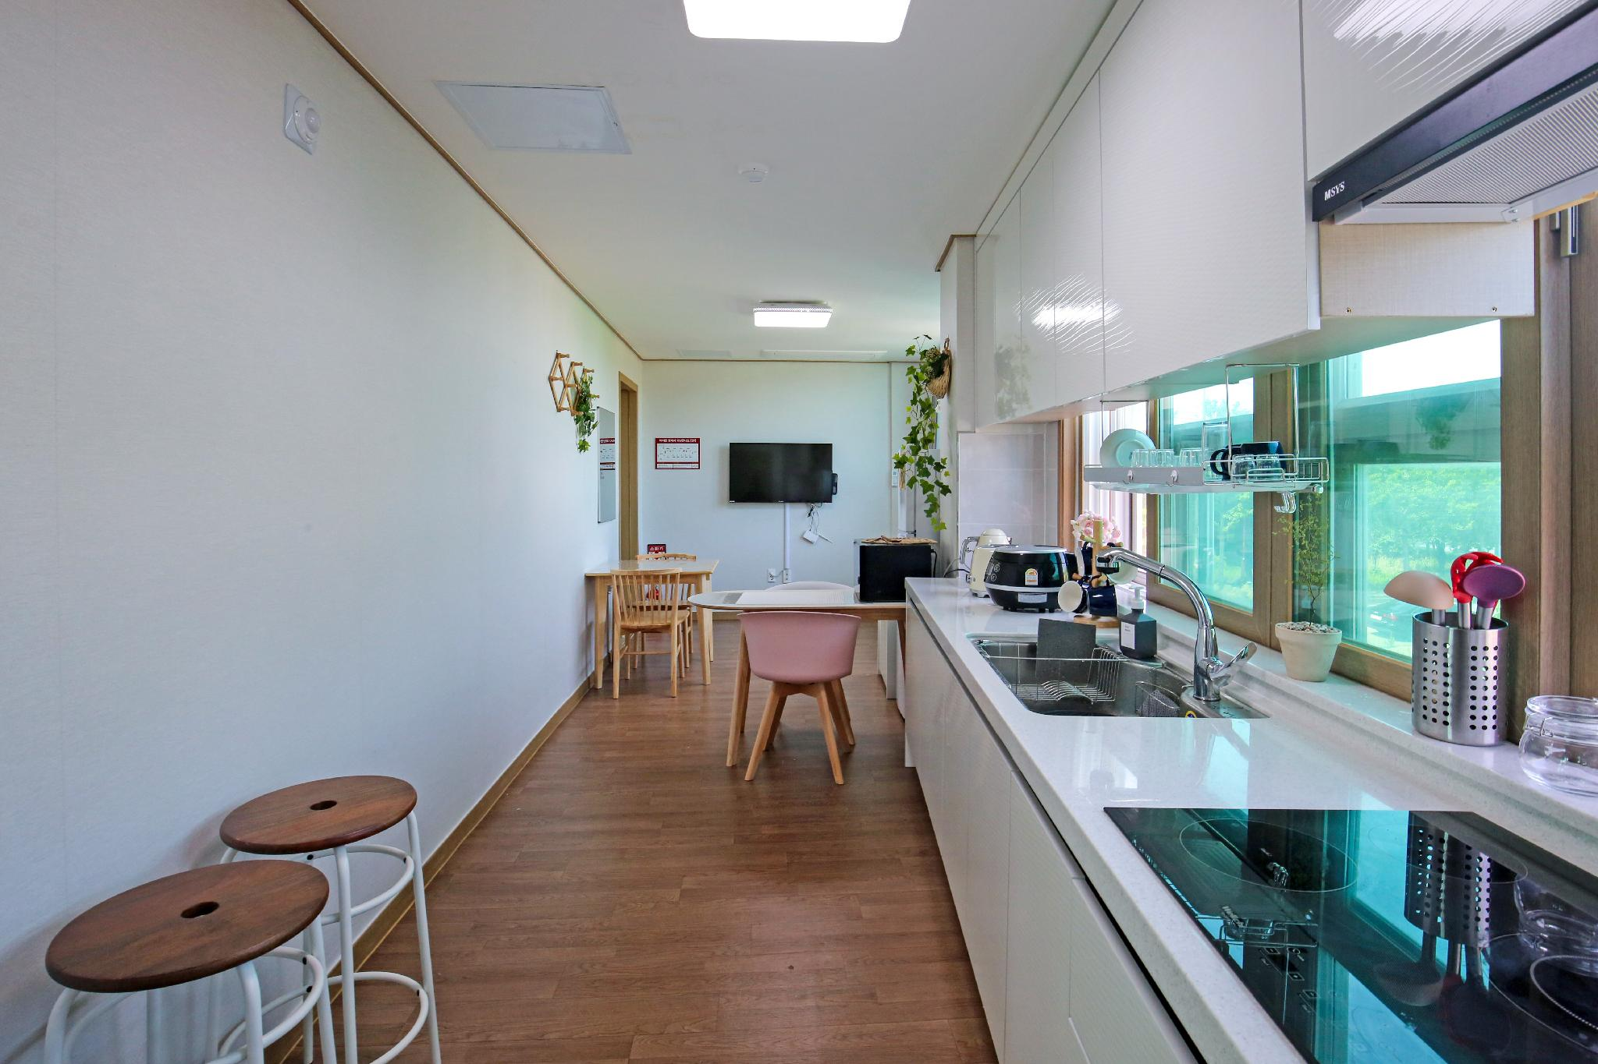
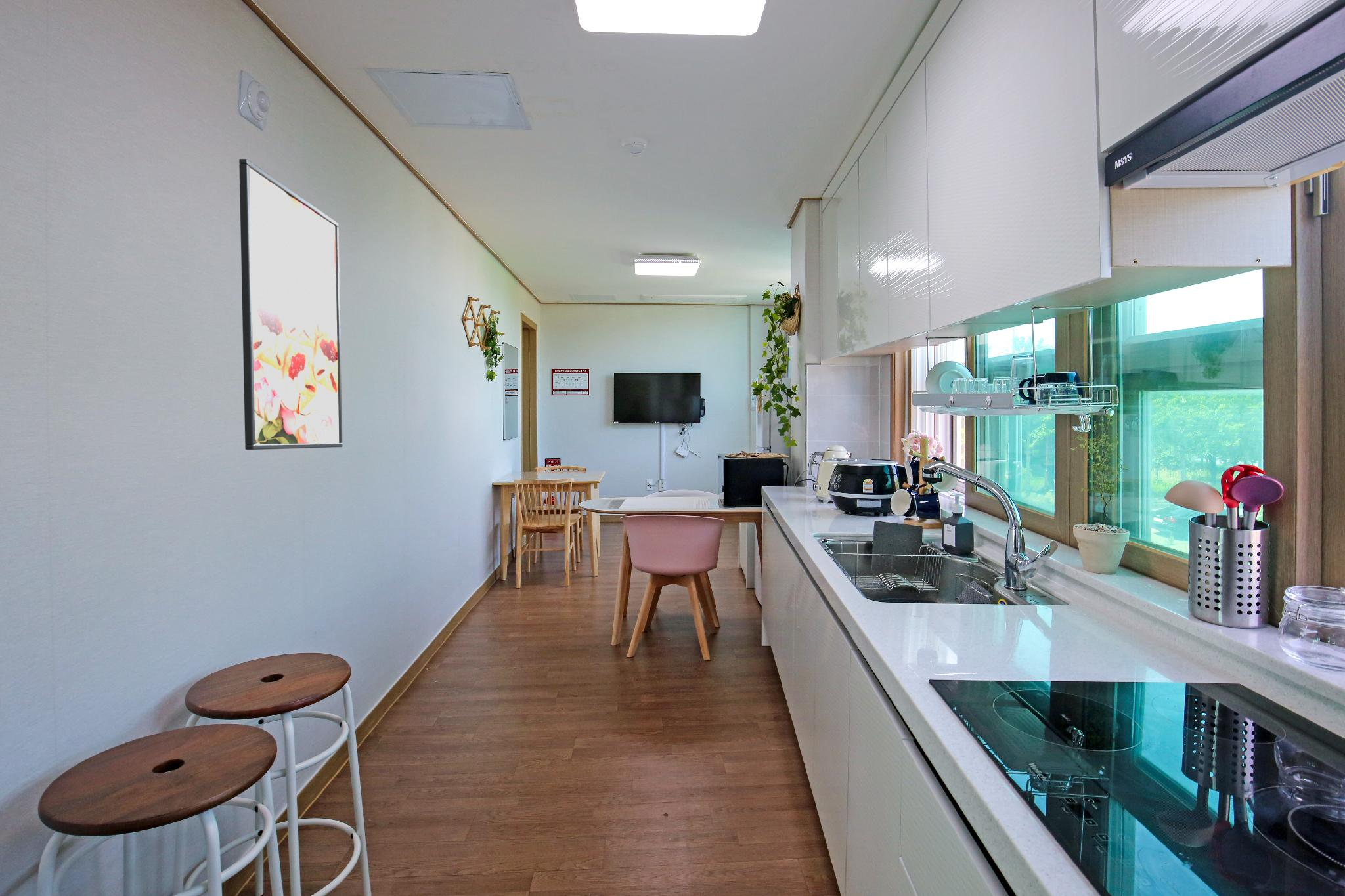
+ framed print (298, 322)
